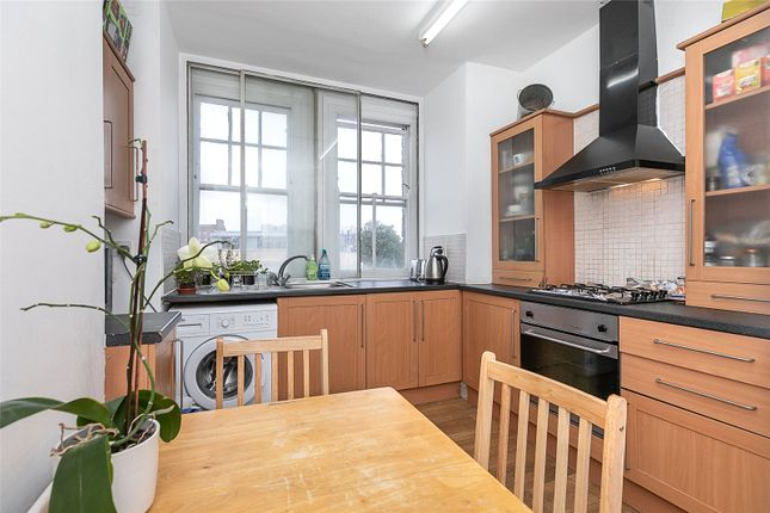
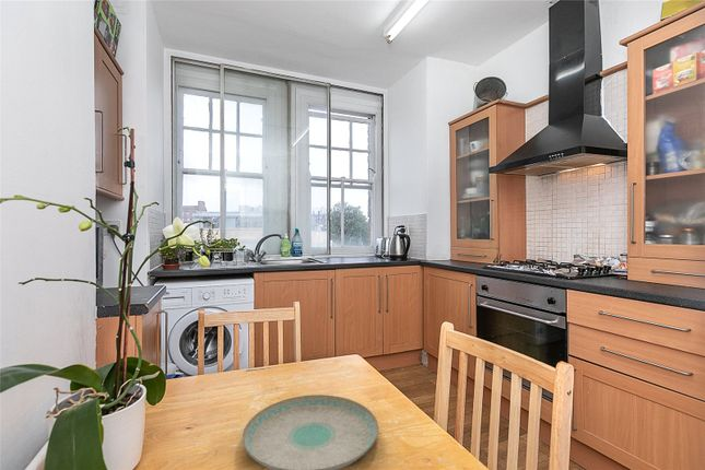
+ plate (312, 431)
